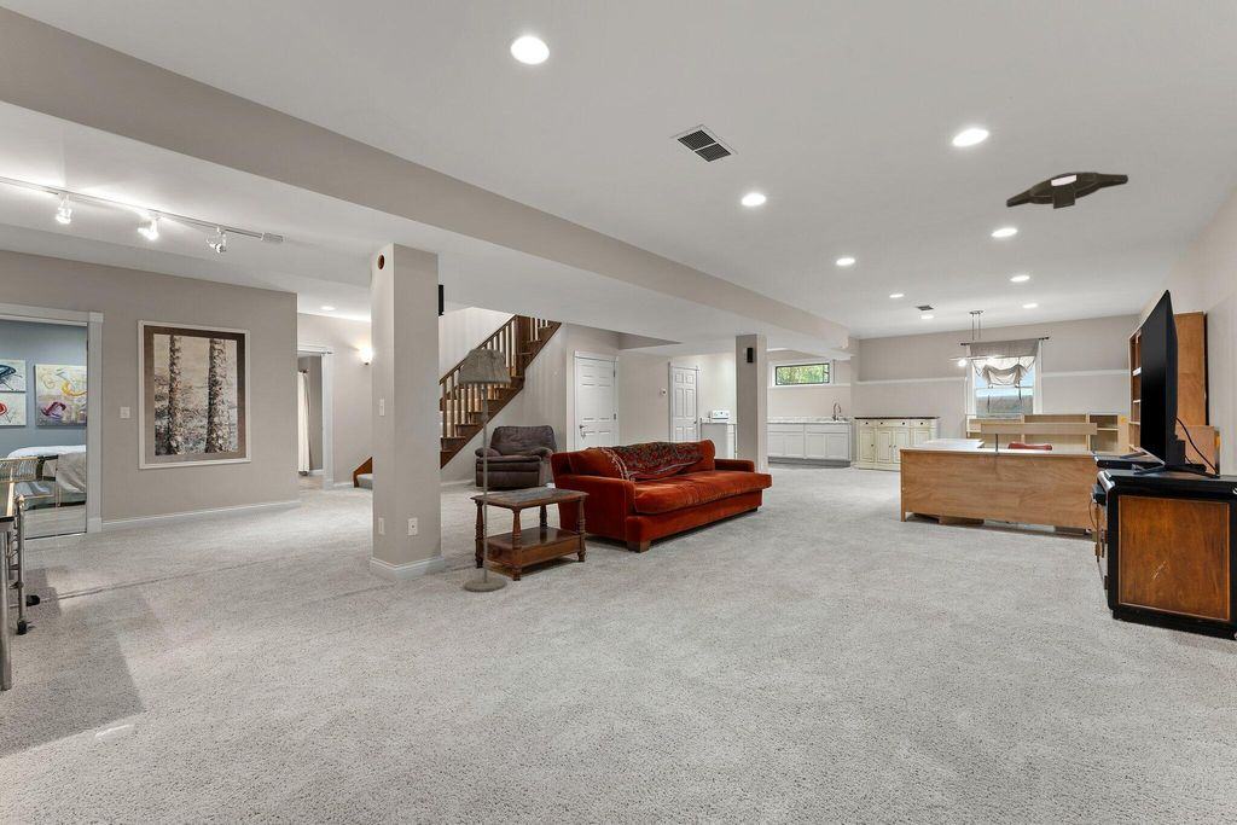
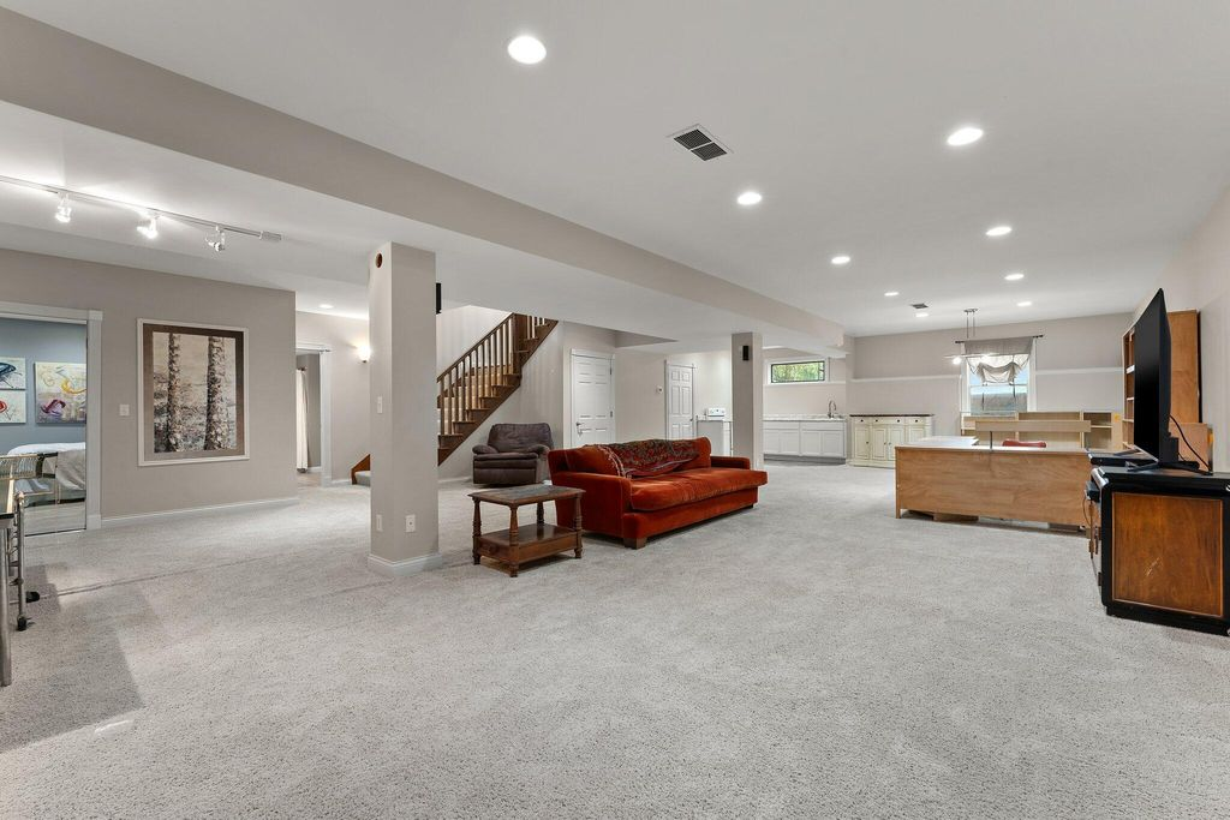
- ceiling light (1063, 185)
- floor lamp (484, 467)
